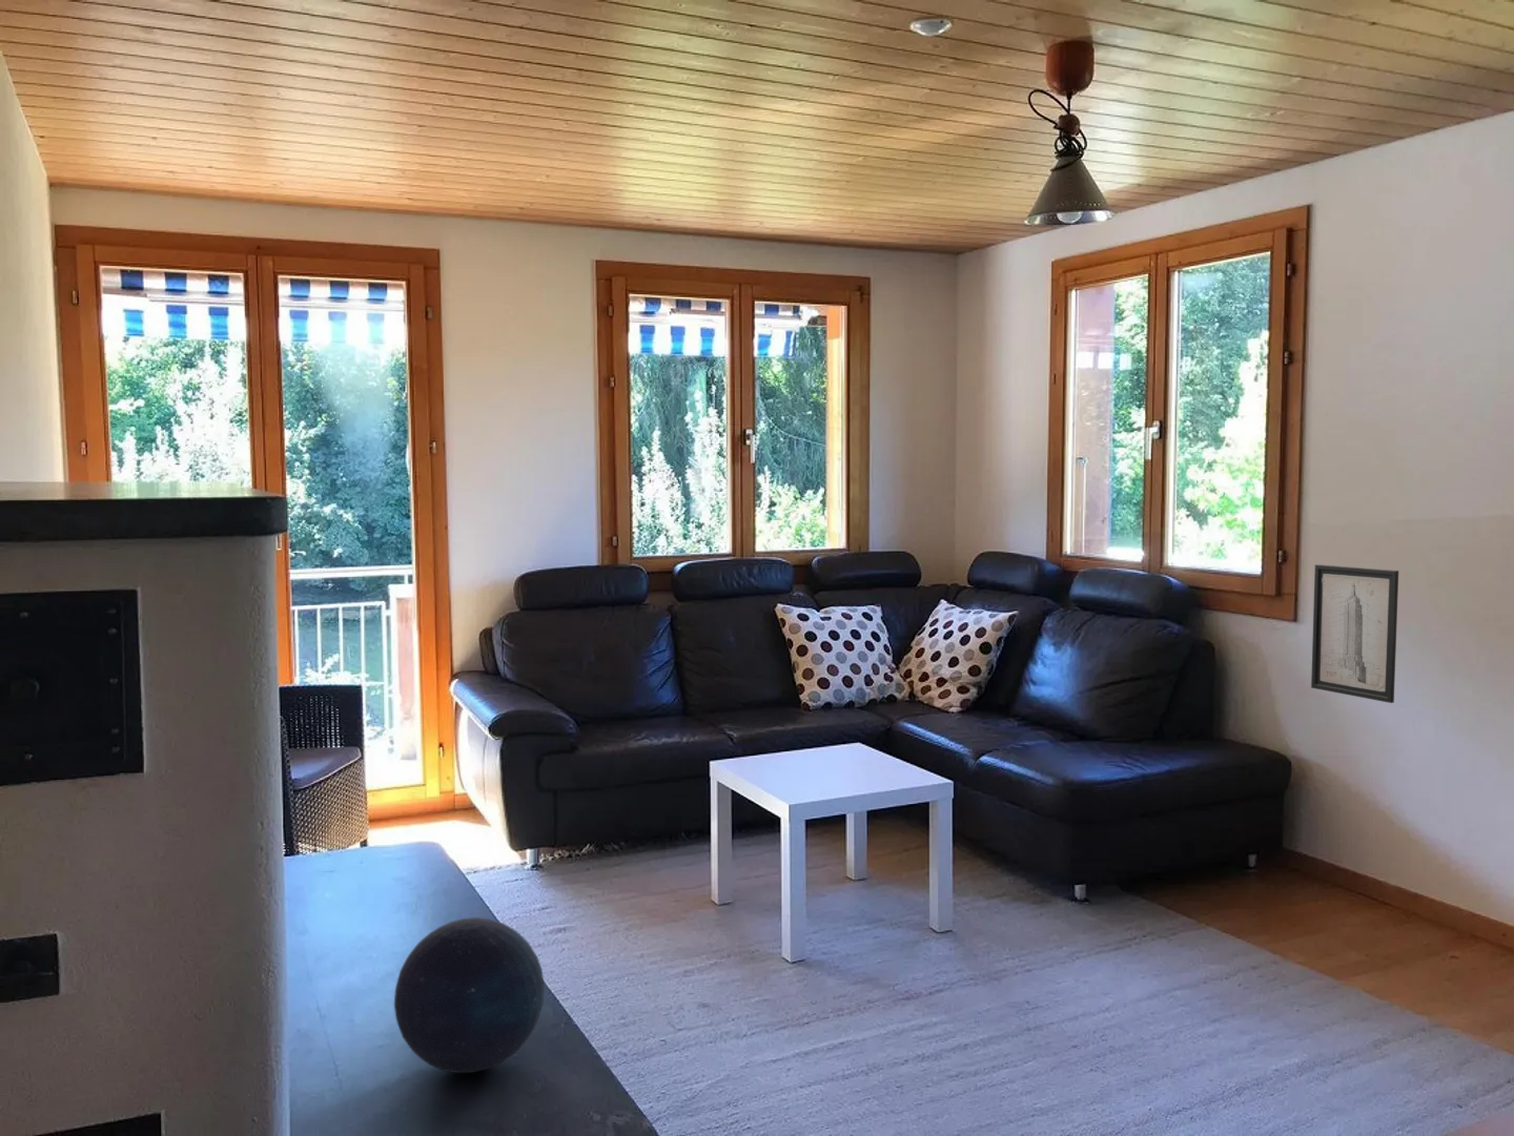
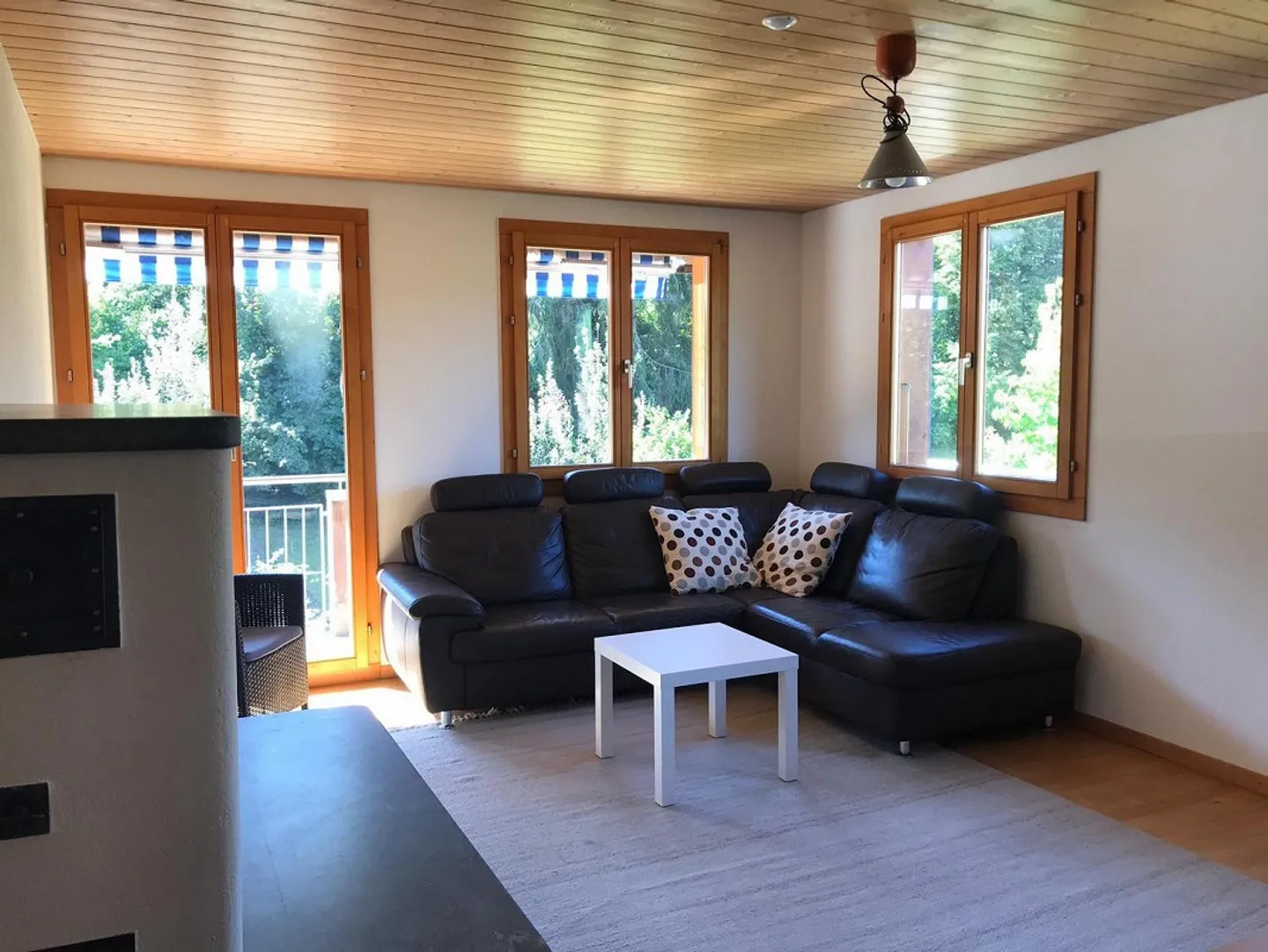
- wall art (1353, 631)
- decorative orb (470, 993)
